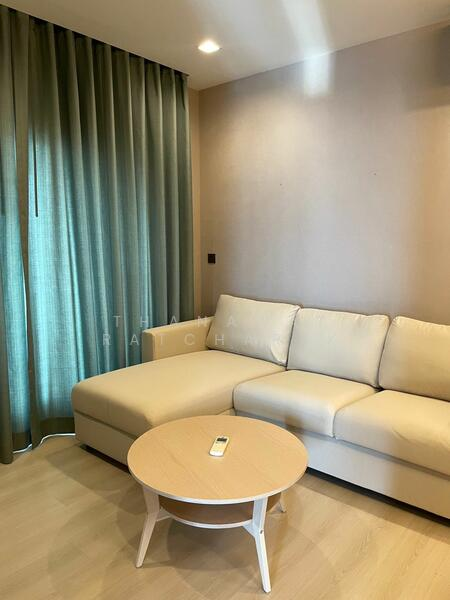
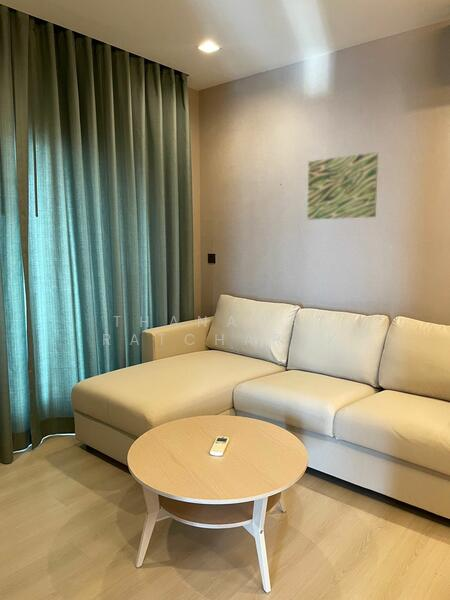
+ wall art (340, 188)
